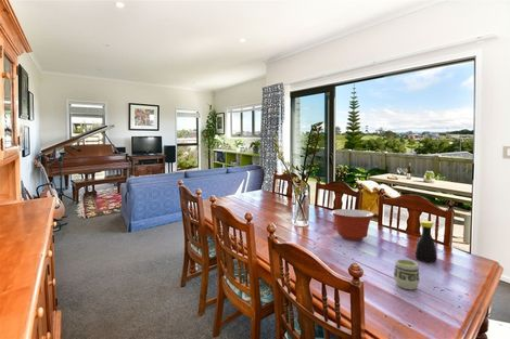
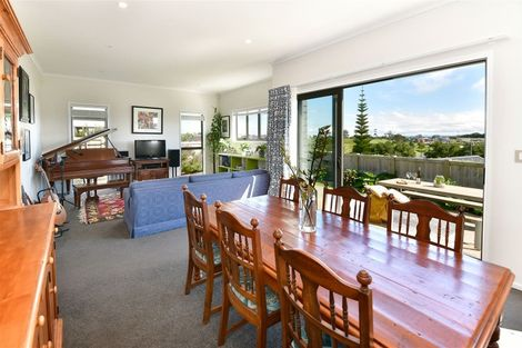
- mixing bowl (352, 224)
- bottle (425, 240)
- cup (406, 274)
